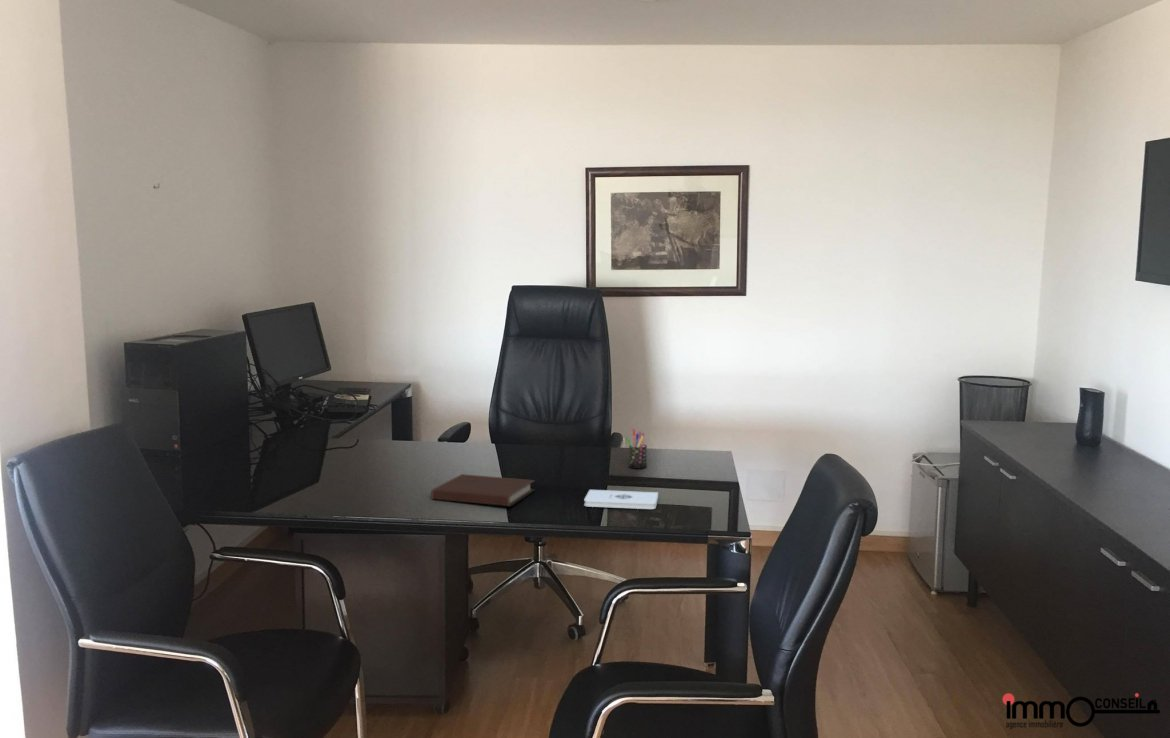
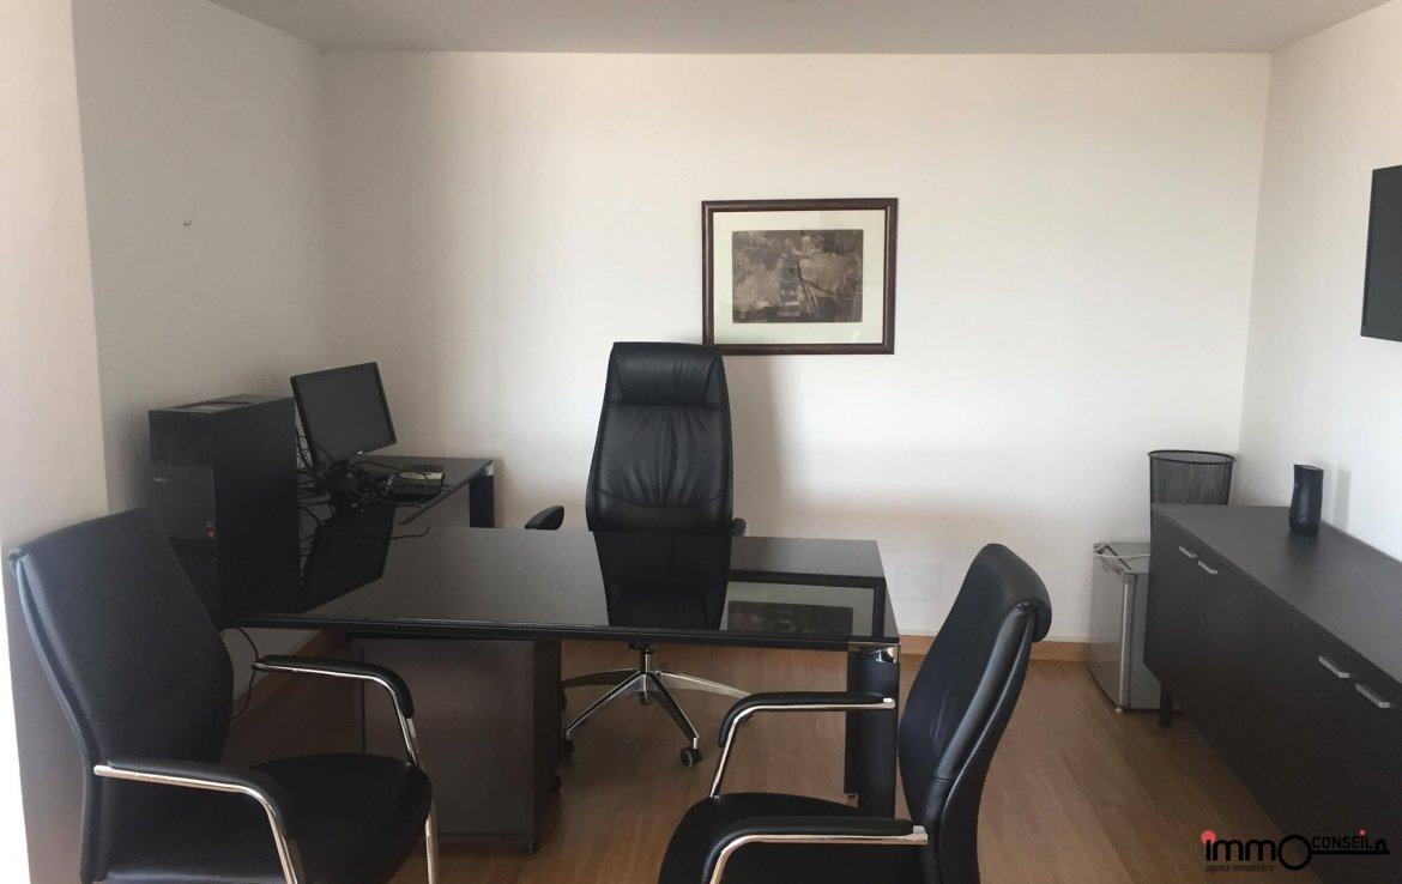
- notepad (621, 499)
- pen holder (635, 448)
- notebook (484, 489)
